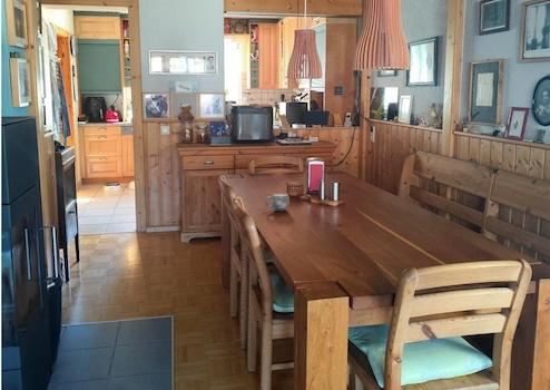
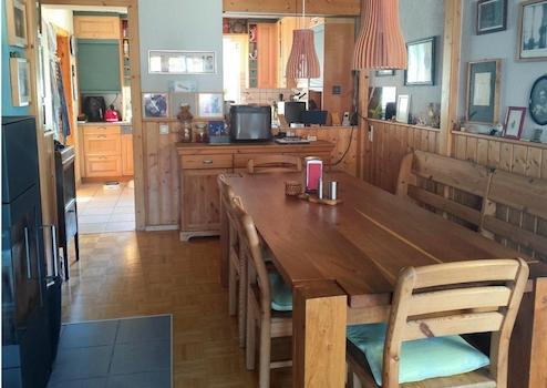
- mug (276, 203)
